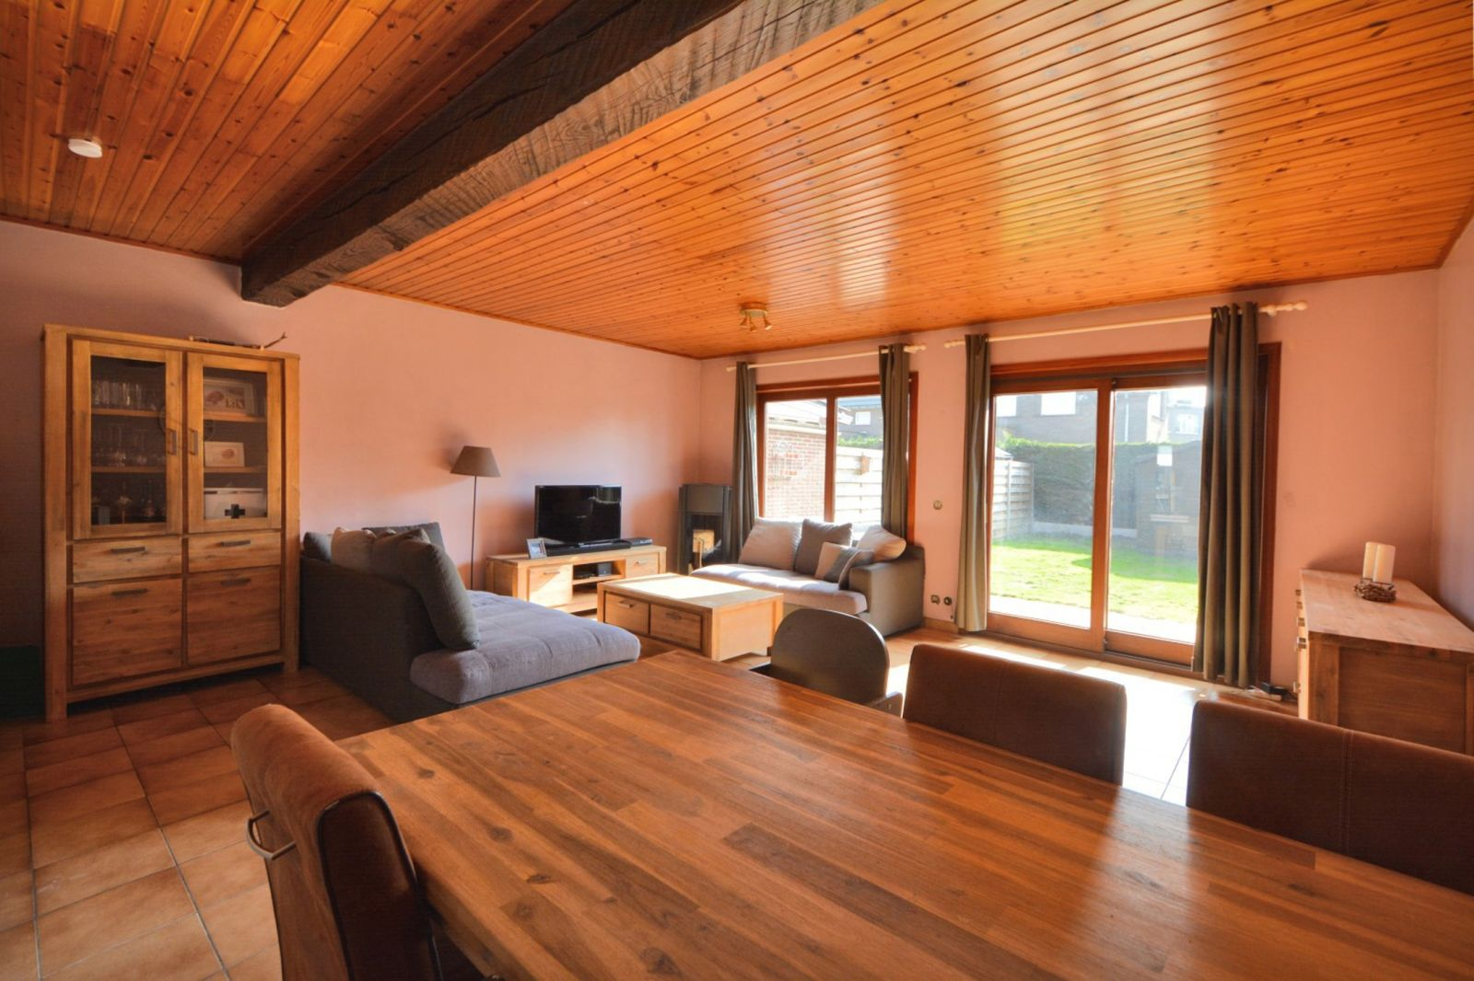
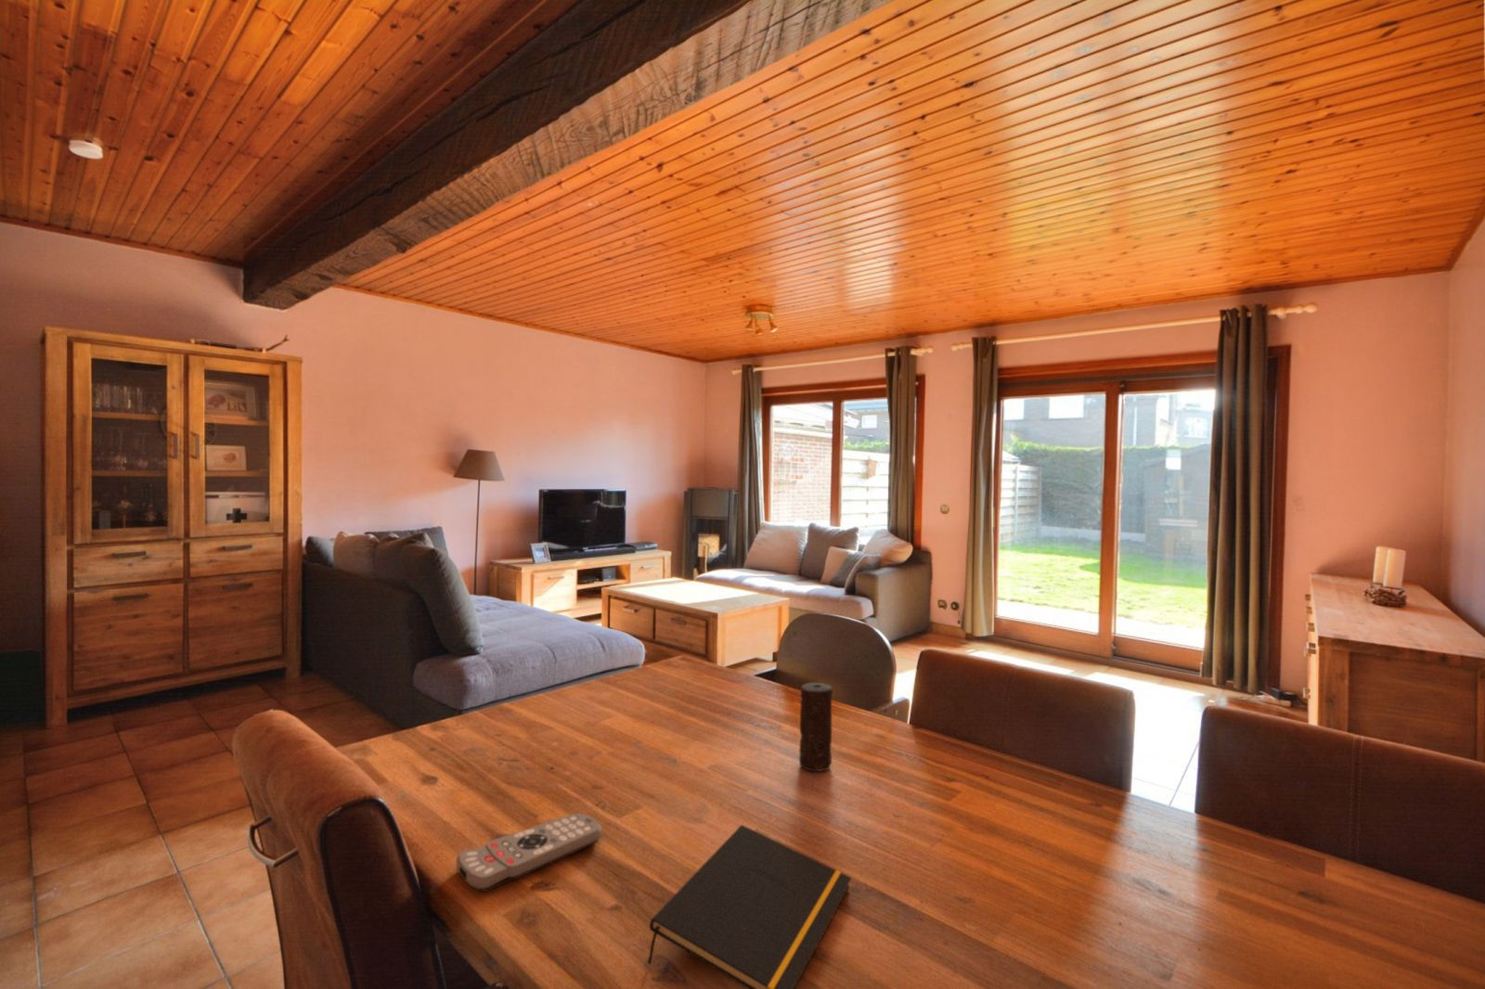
+ remote control (533, 848)
+ notepad (759, 901)
+ candle (816, 725)
